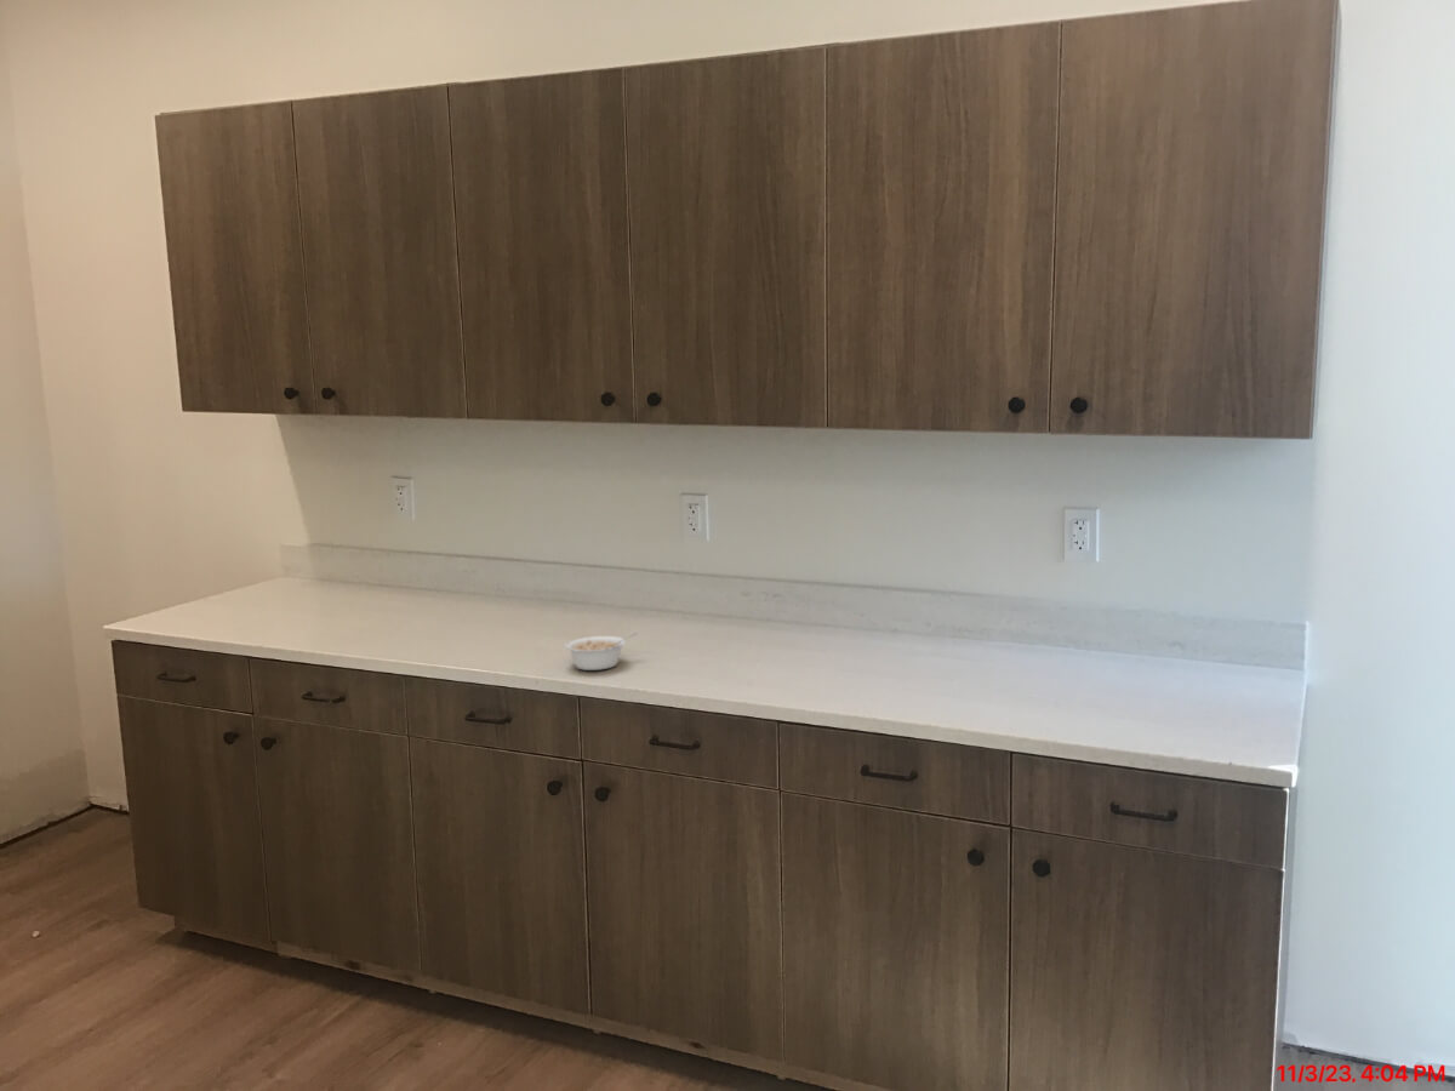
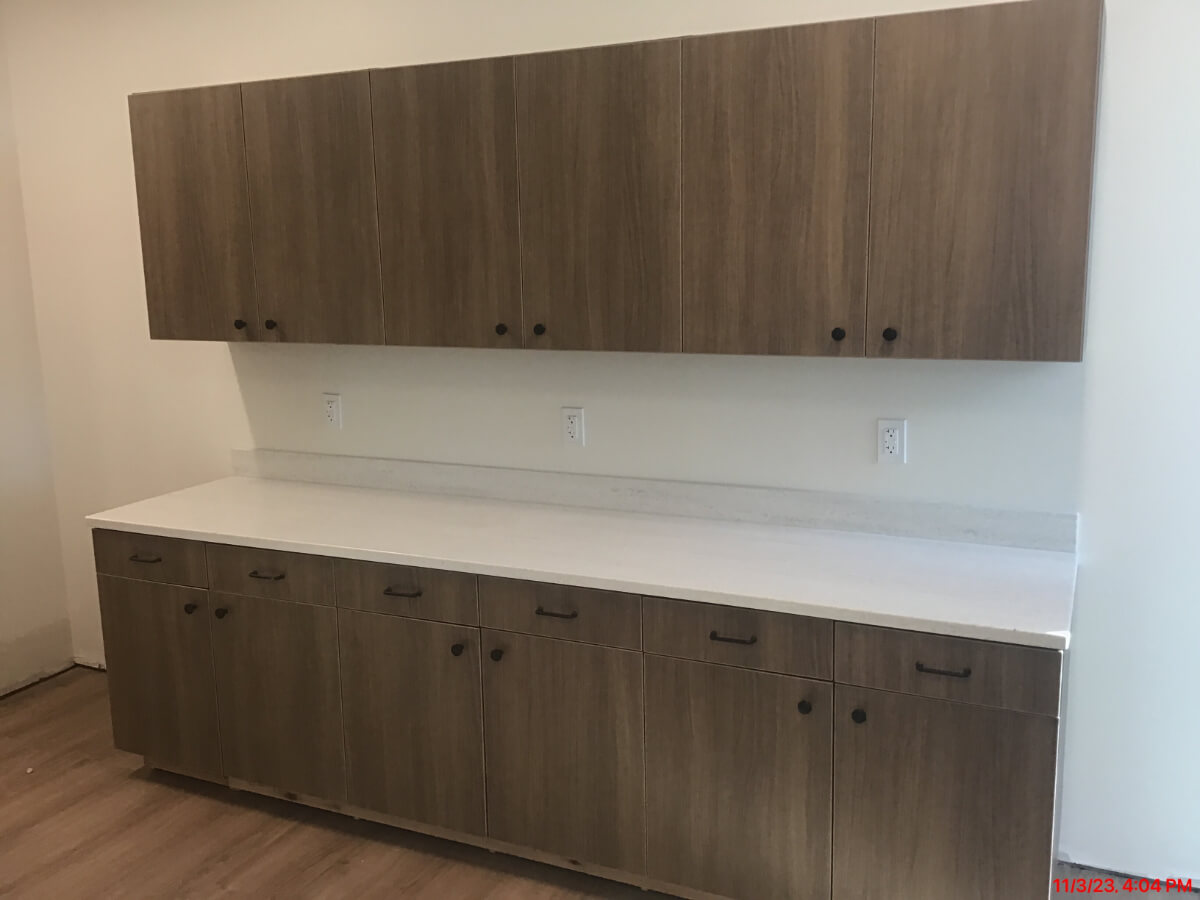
- legume (598, 651)
